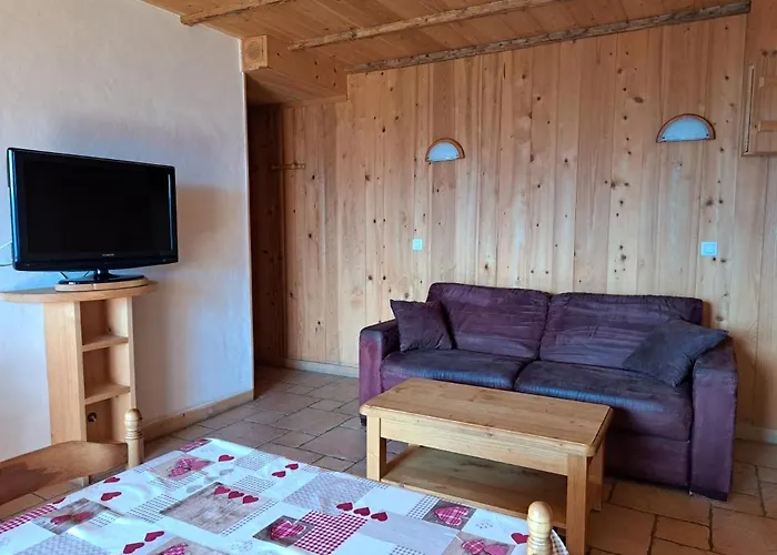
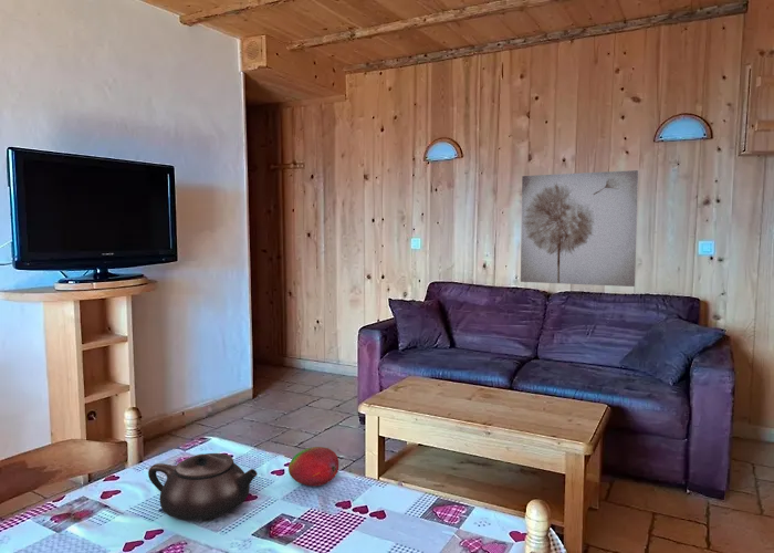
+ teapot (203, 479)
+ wall art (576, 229)
+ fruit (313, 465)
